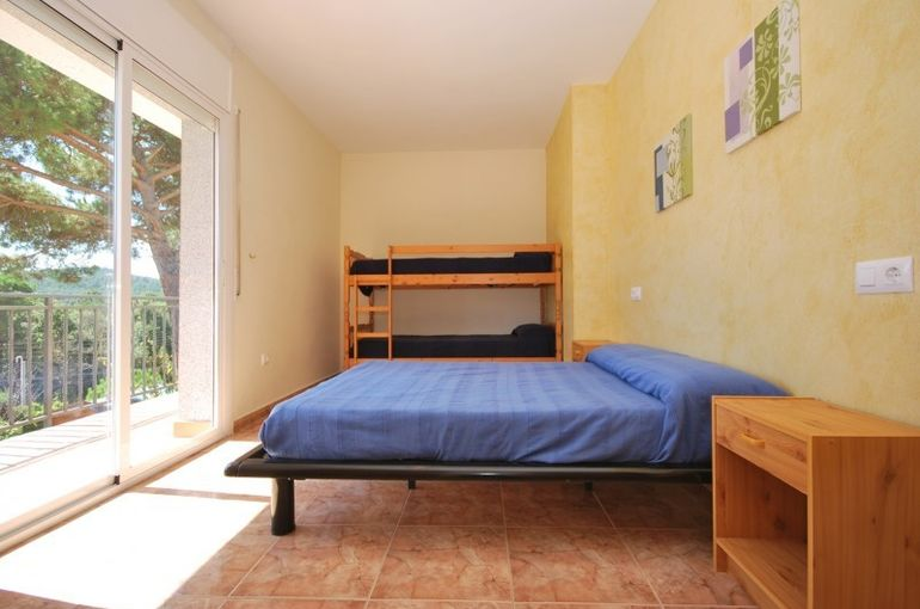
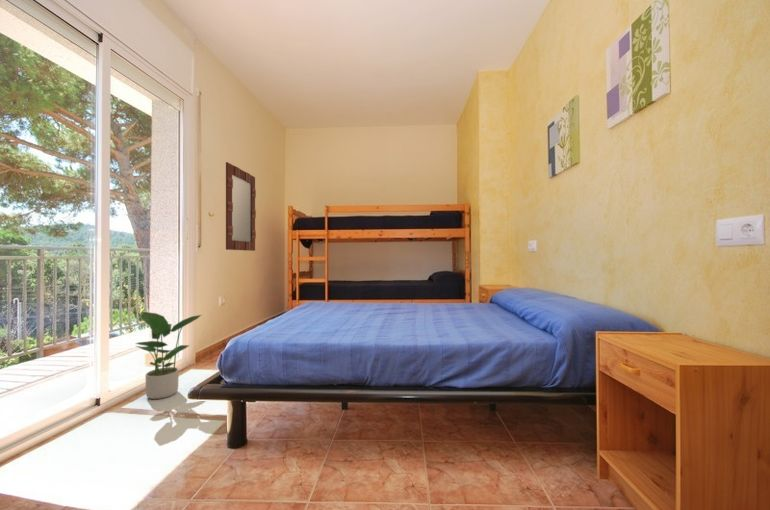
+ potted plant (162, 354)
+ home mirror (242, 210)
